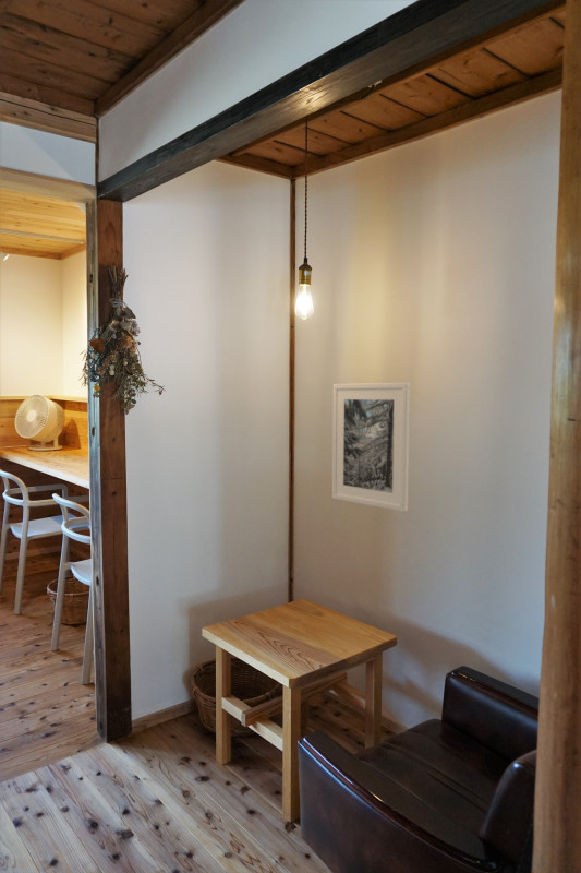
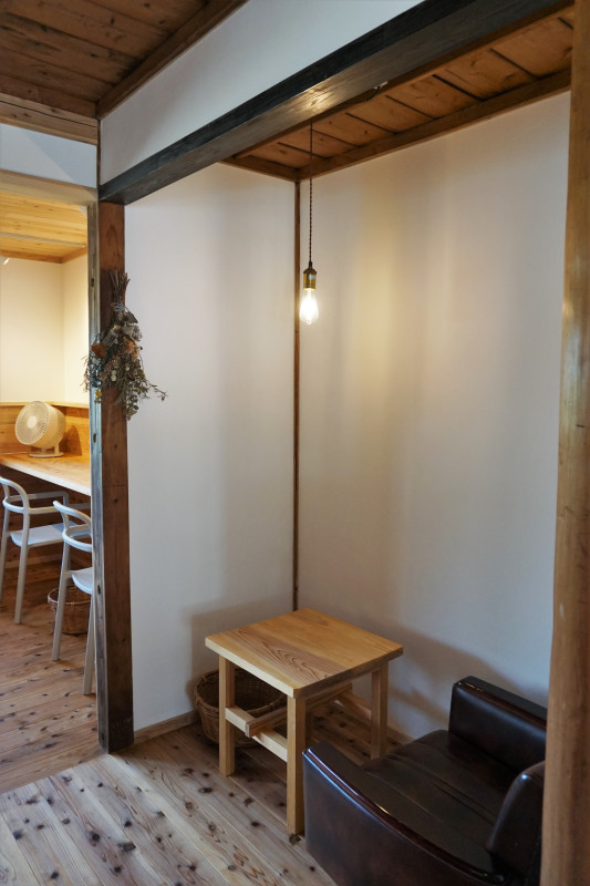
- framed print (367, 444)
